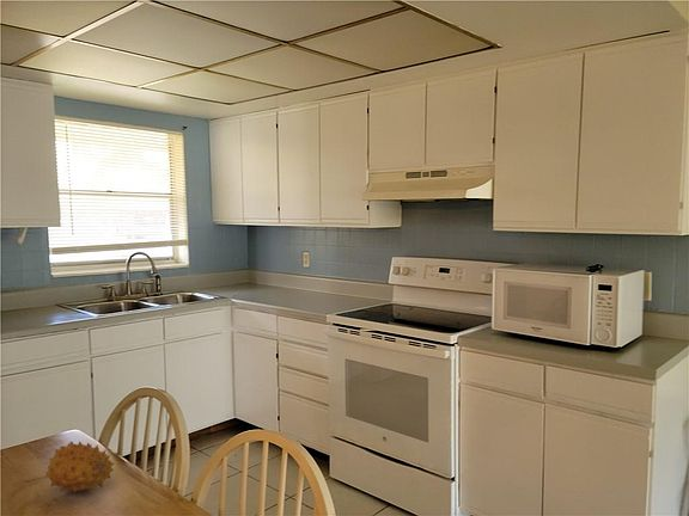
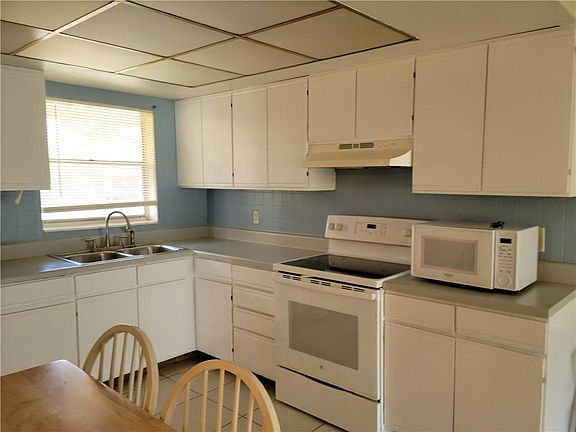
- fruit (80, 466)
